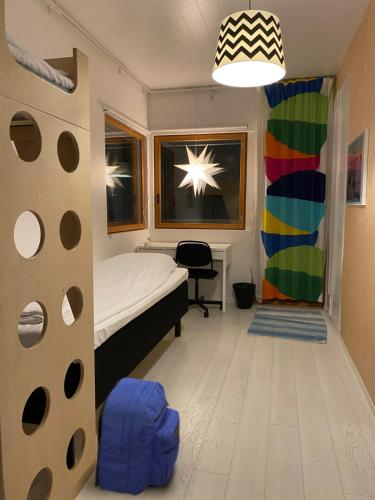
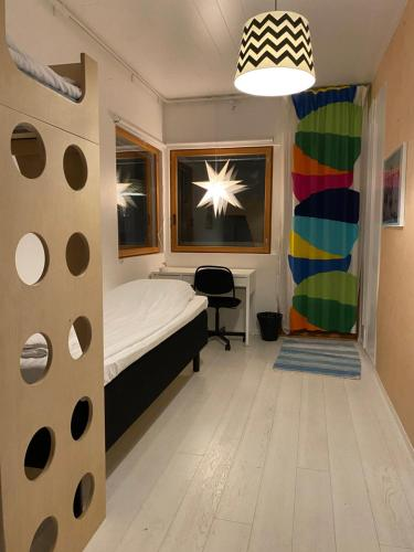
- backpack (140, 427)
